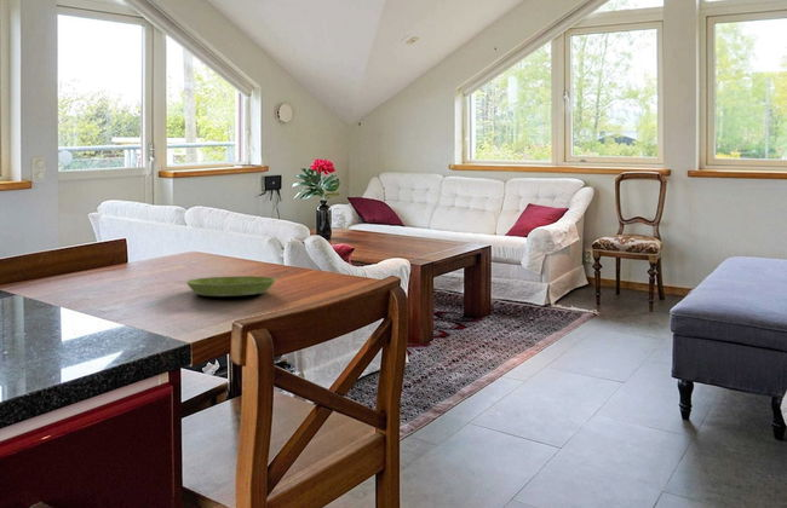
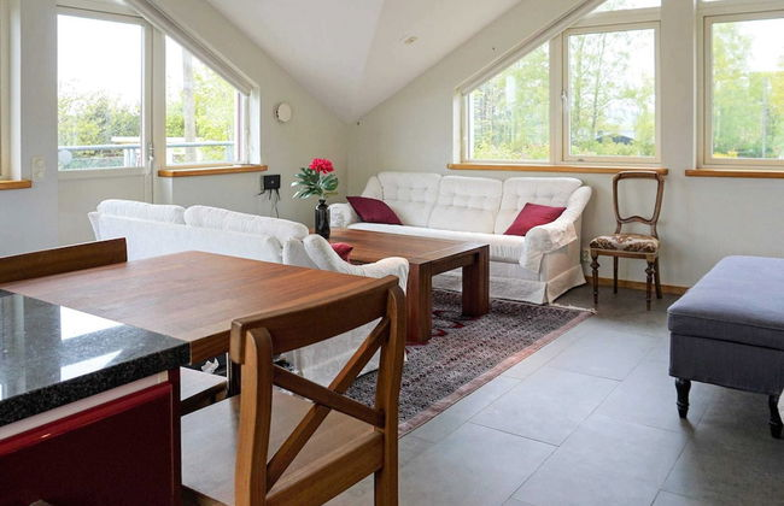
- saucer (231, 285)
